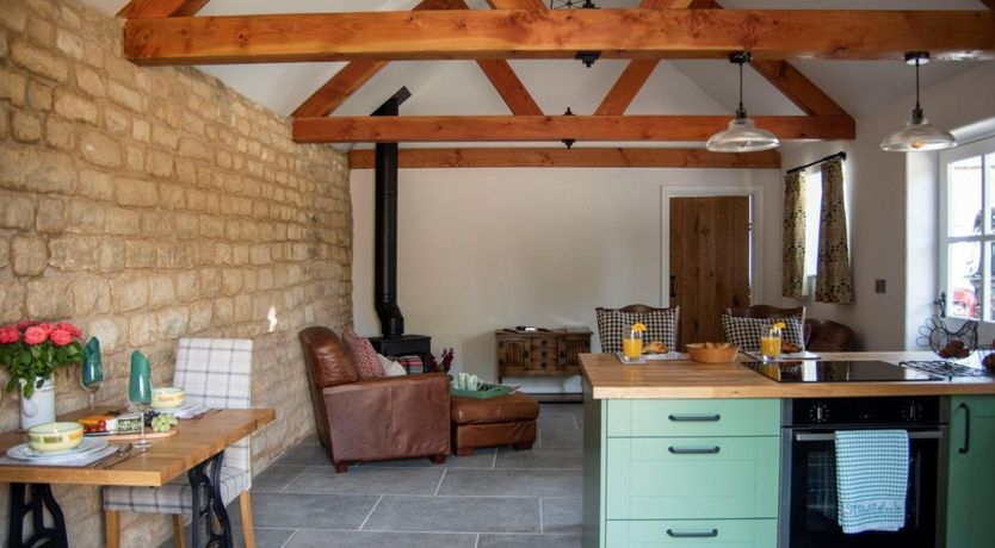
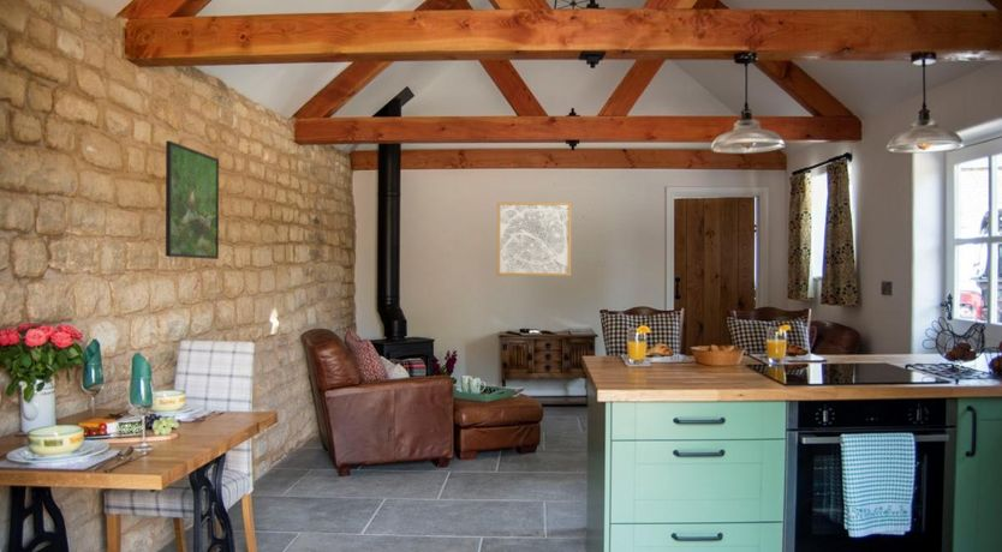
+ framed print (193, 204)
+ wall art (533, 239)
